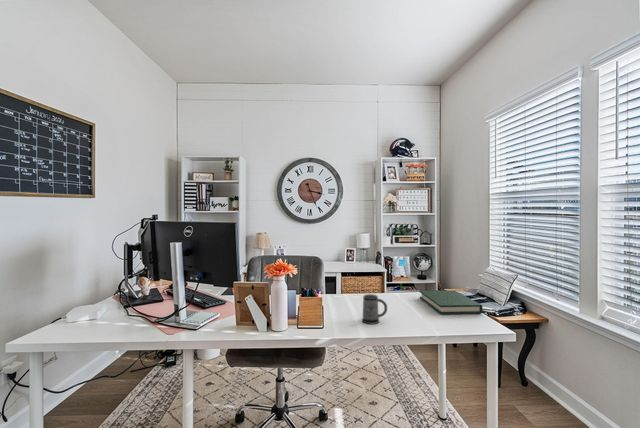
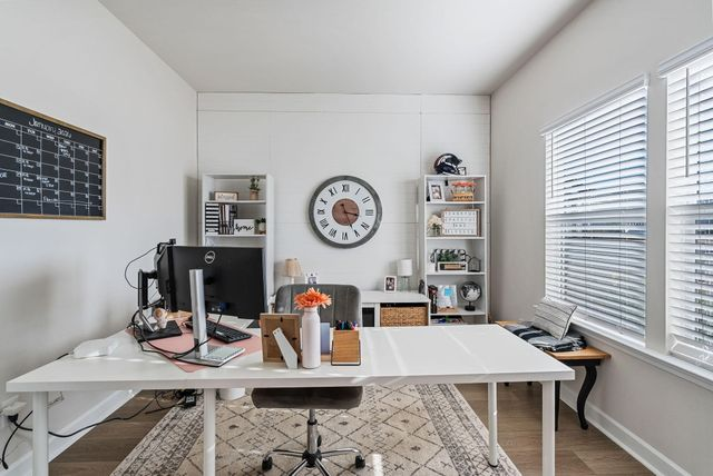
- hardback book (448, 301)
- mug (374, 308)
